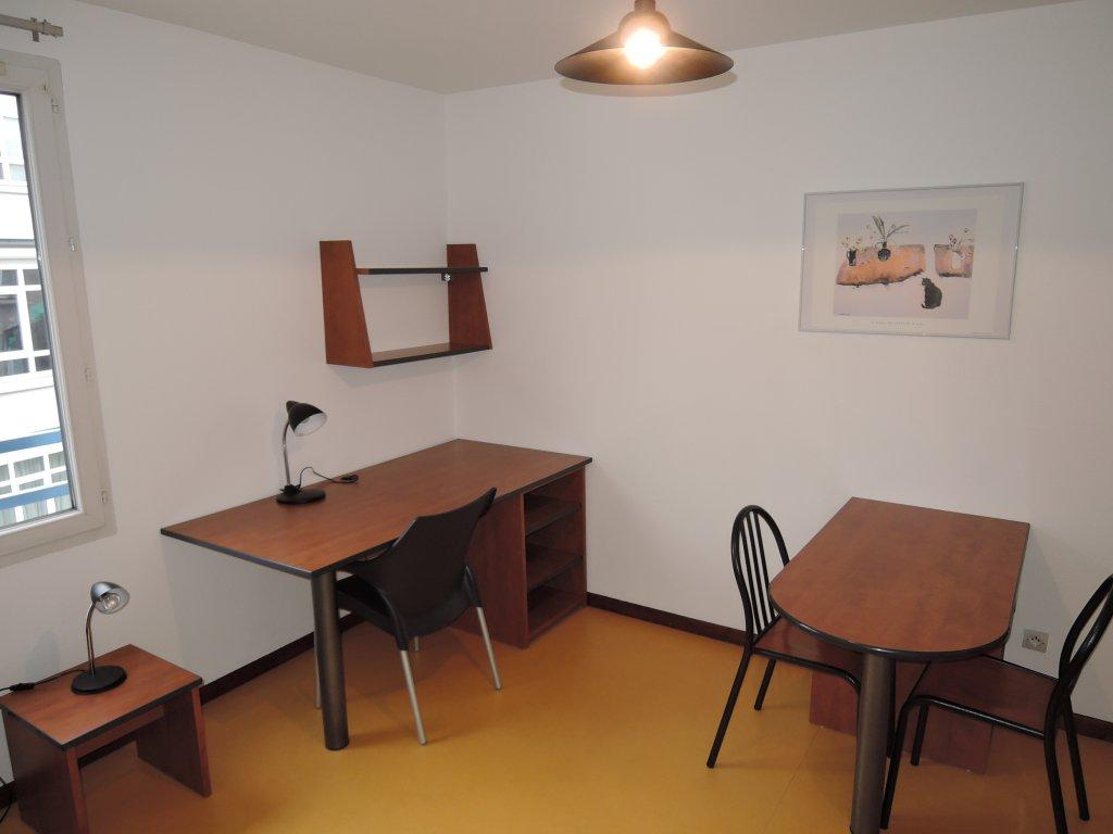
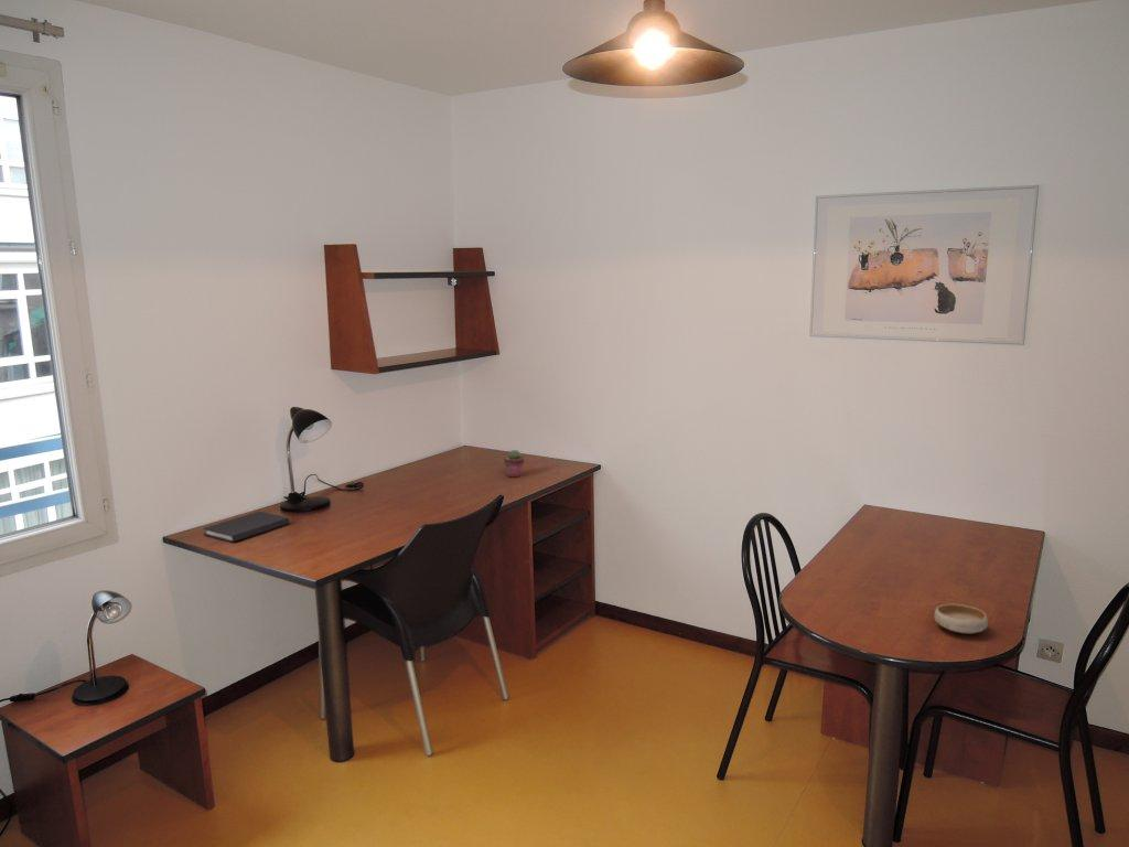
+ bowl (960, 620)
+ potted succulent (514, 462)
+ diary (247, 526)
